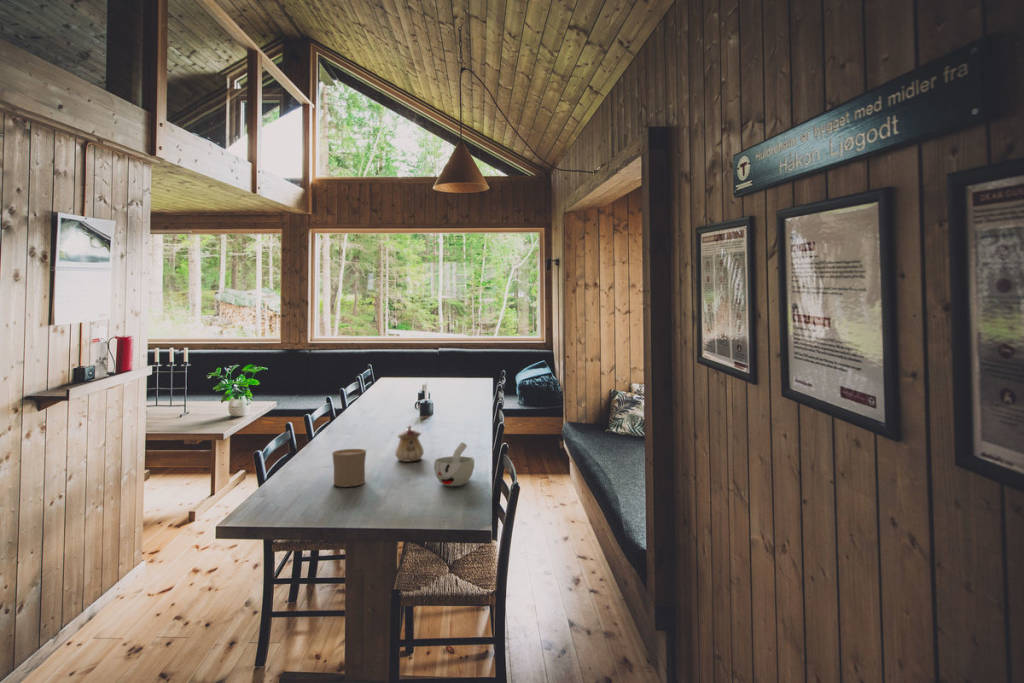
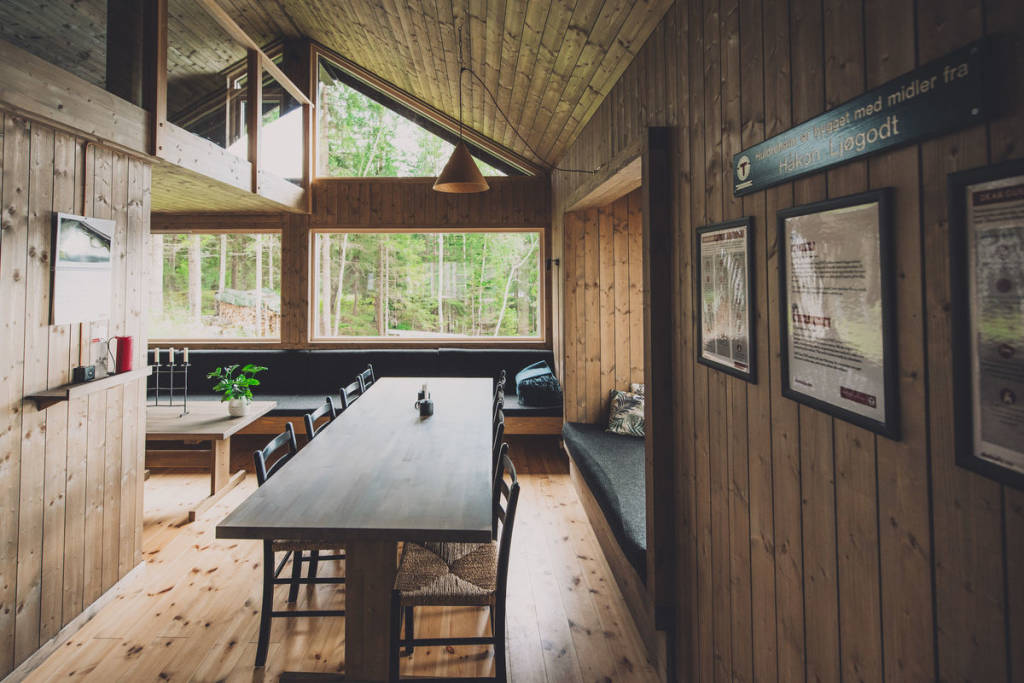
- cup (457, 463)
- cup (349, 467)
- teapot (409, 441)
